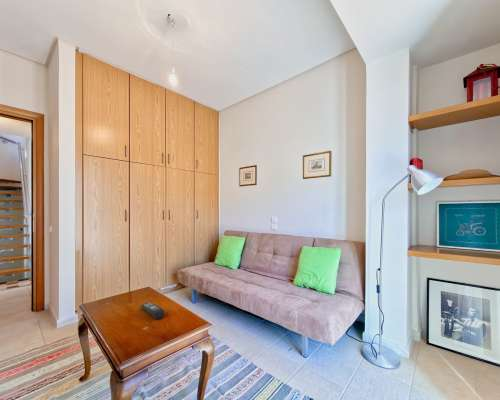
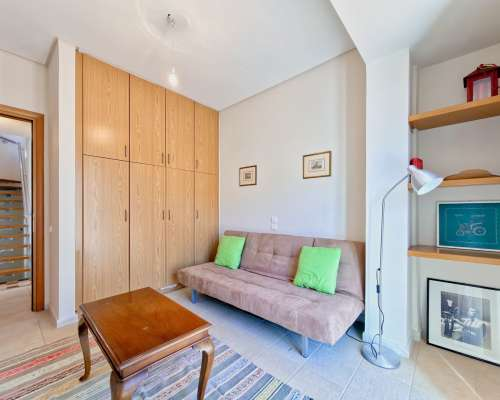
- remote control (152, 309)
